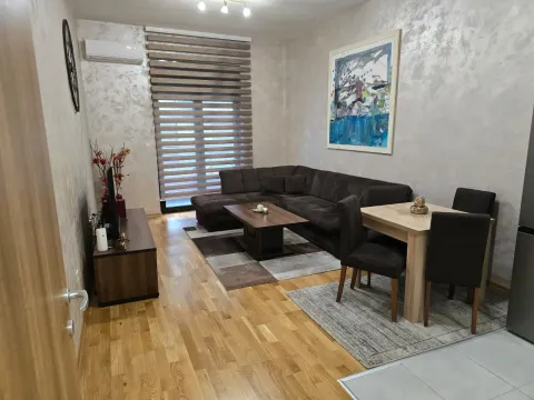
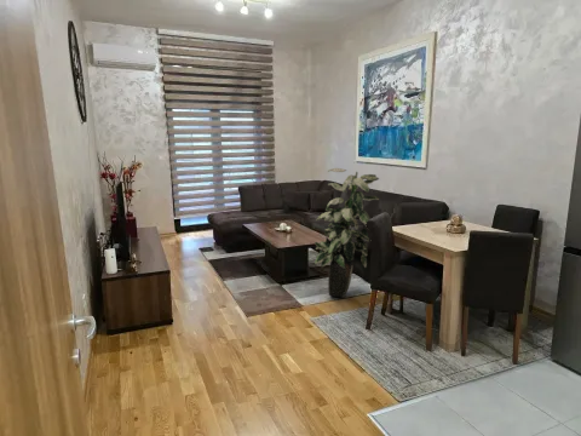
+ indoor plant (344, 233)
